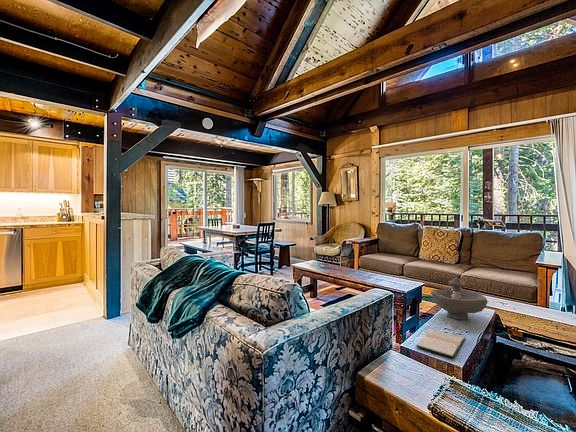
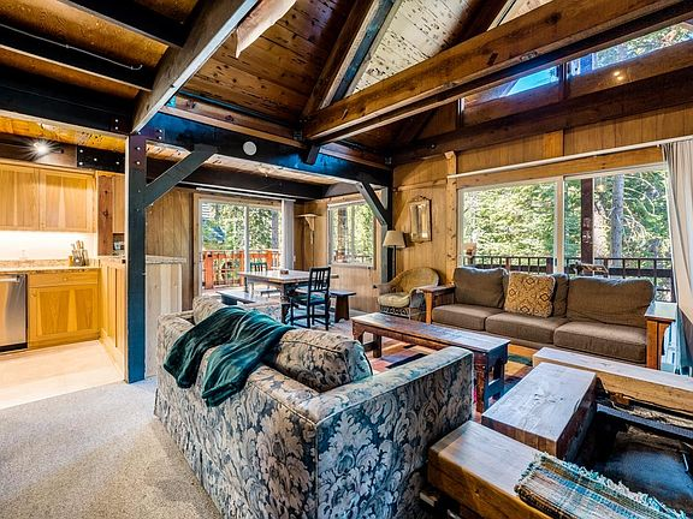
- decorative bowl (457, 296)
- hardback book (441, 340)
